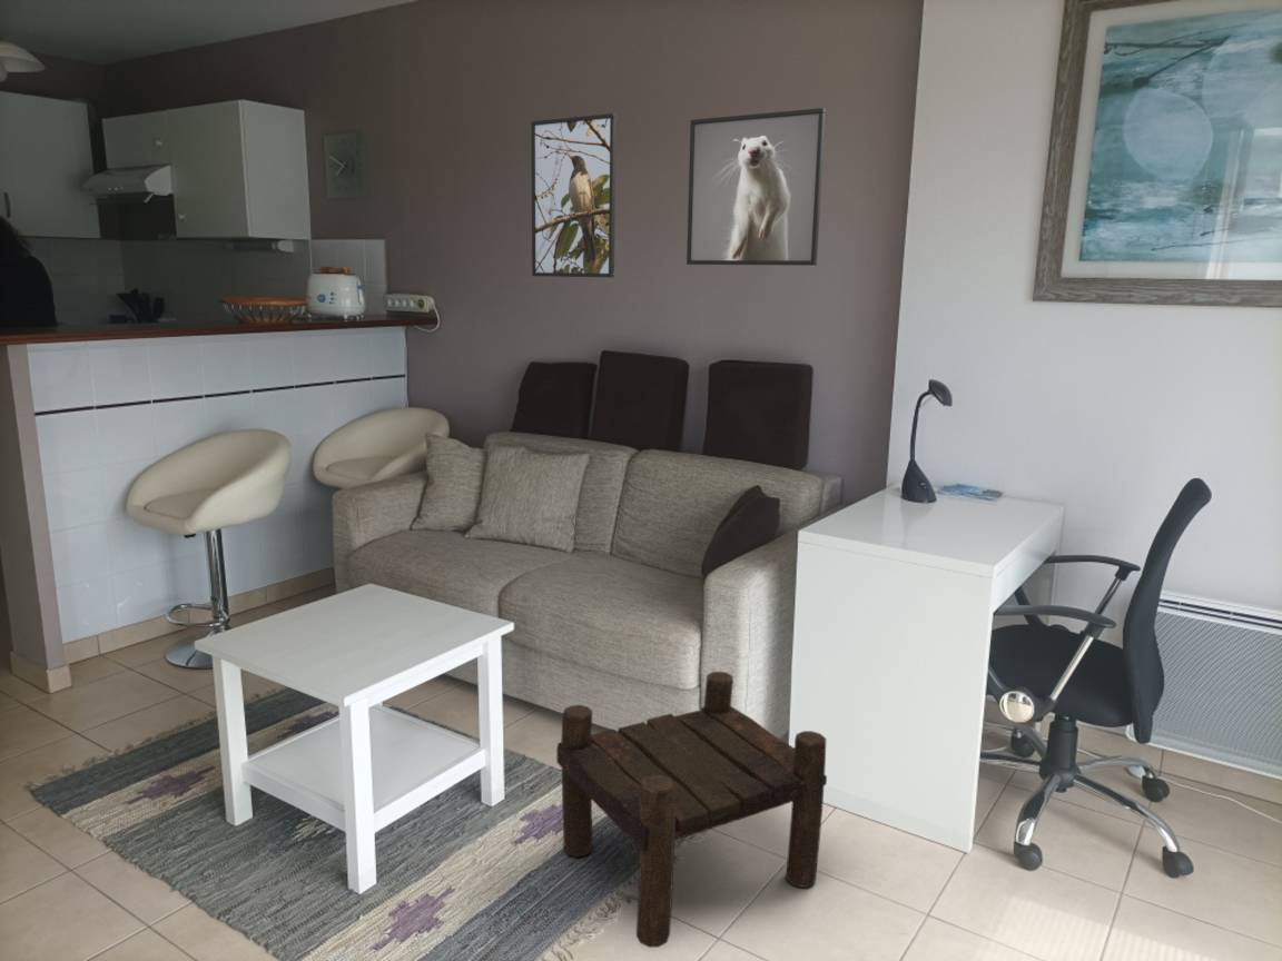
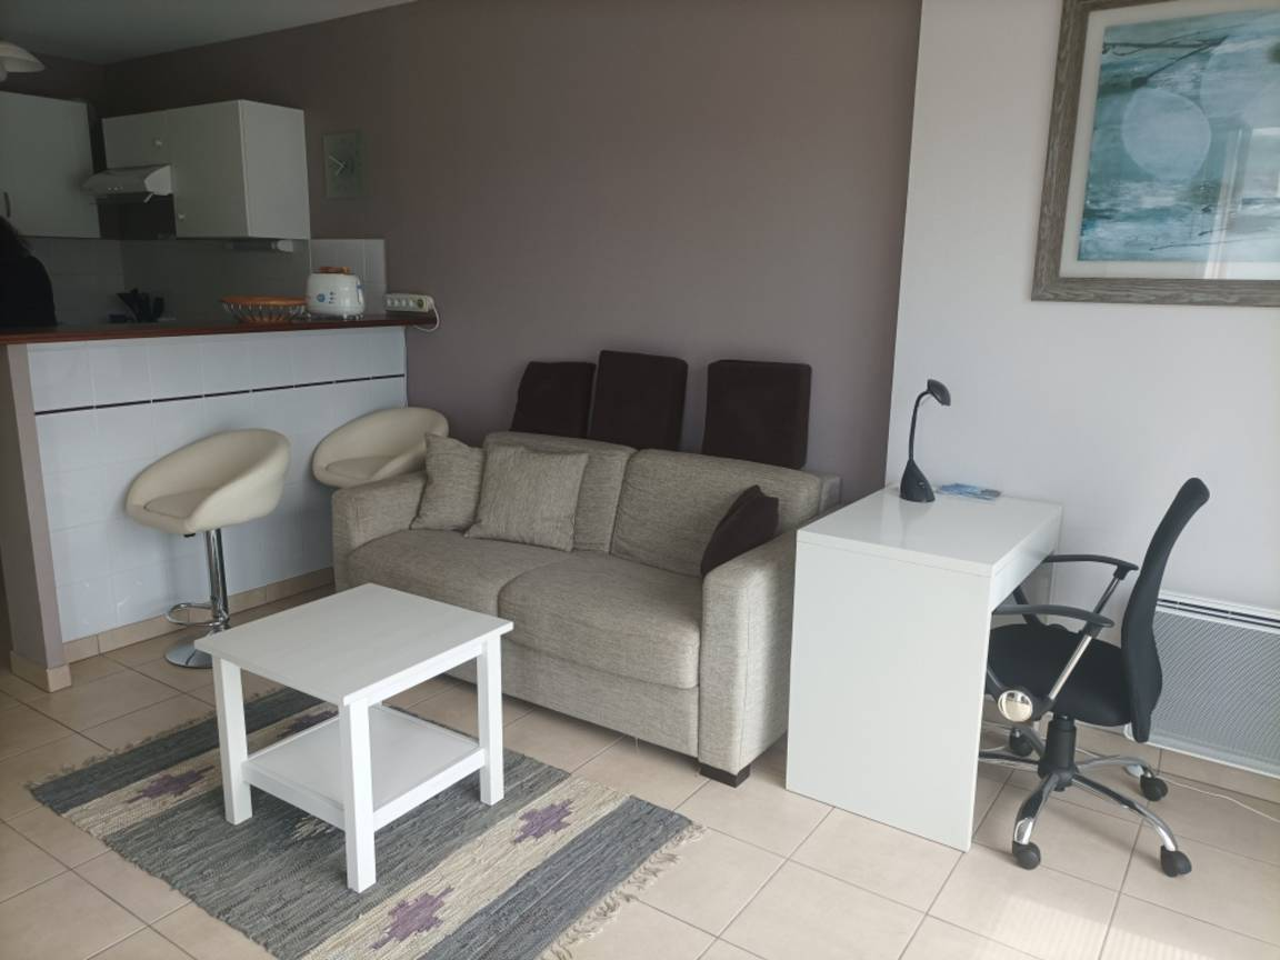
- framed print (751, 190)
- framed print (572, 198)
- stool (690, 794)
